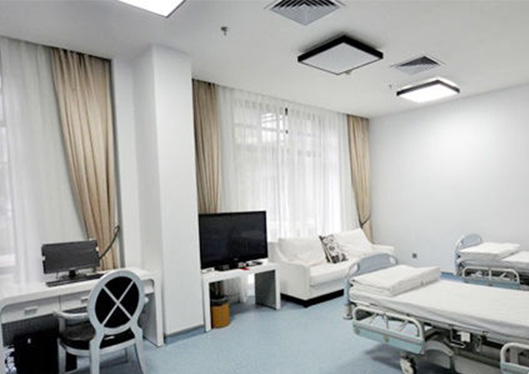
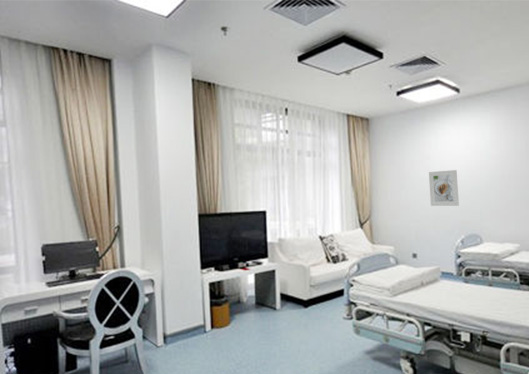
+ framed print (443, 188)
